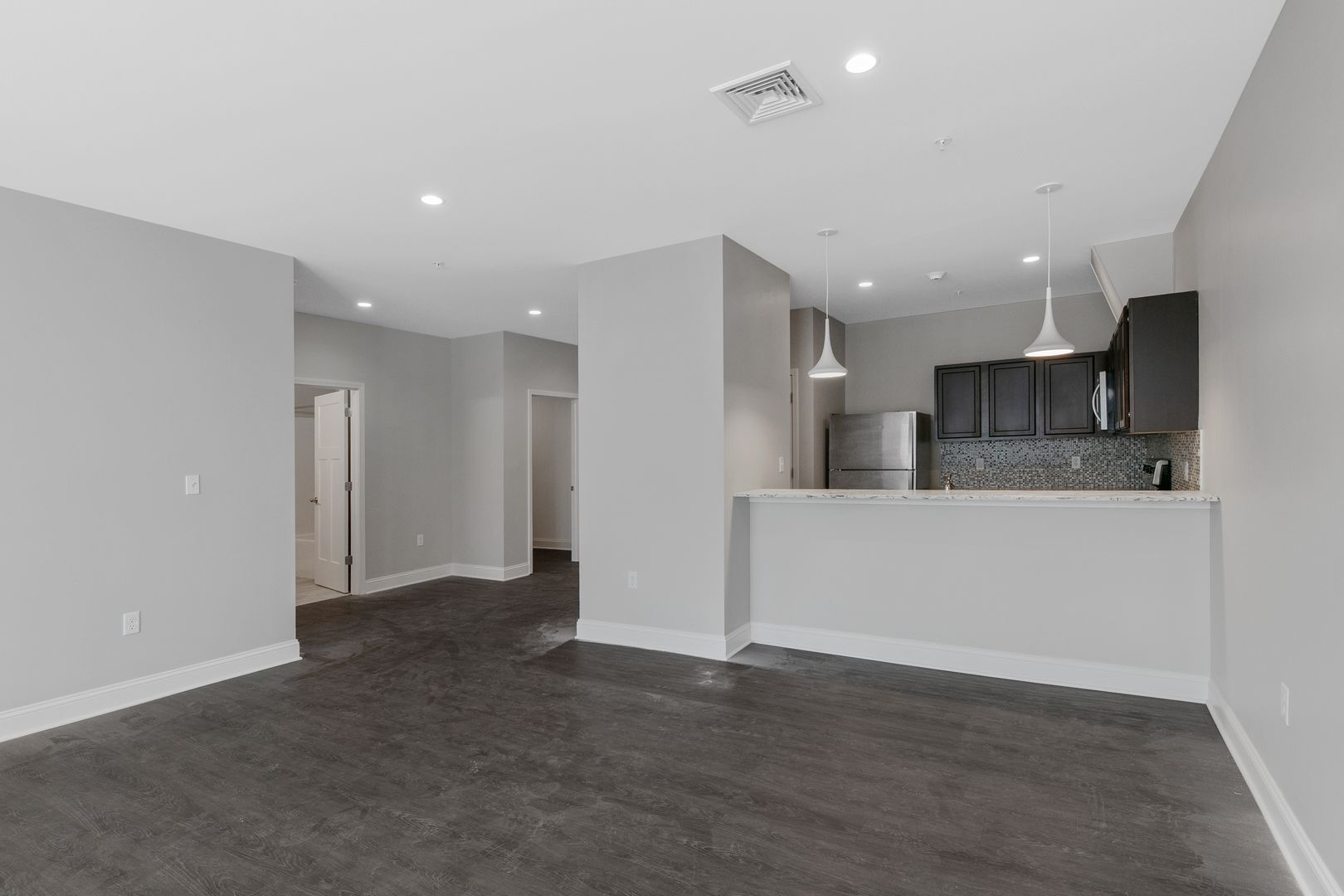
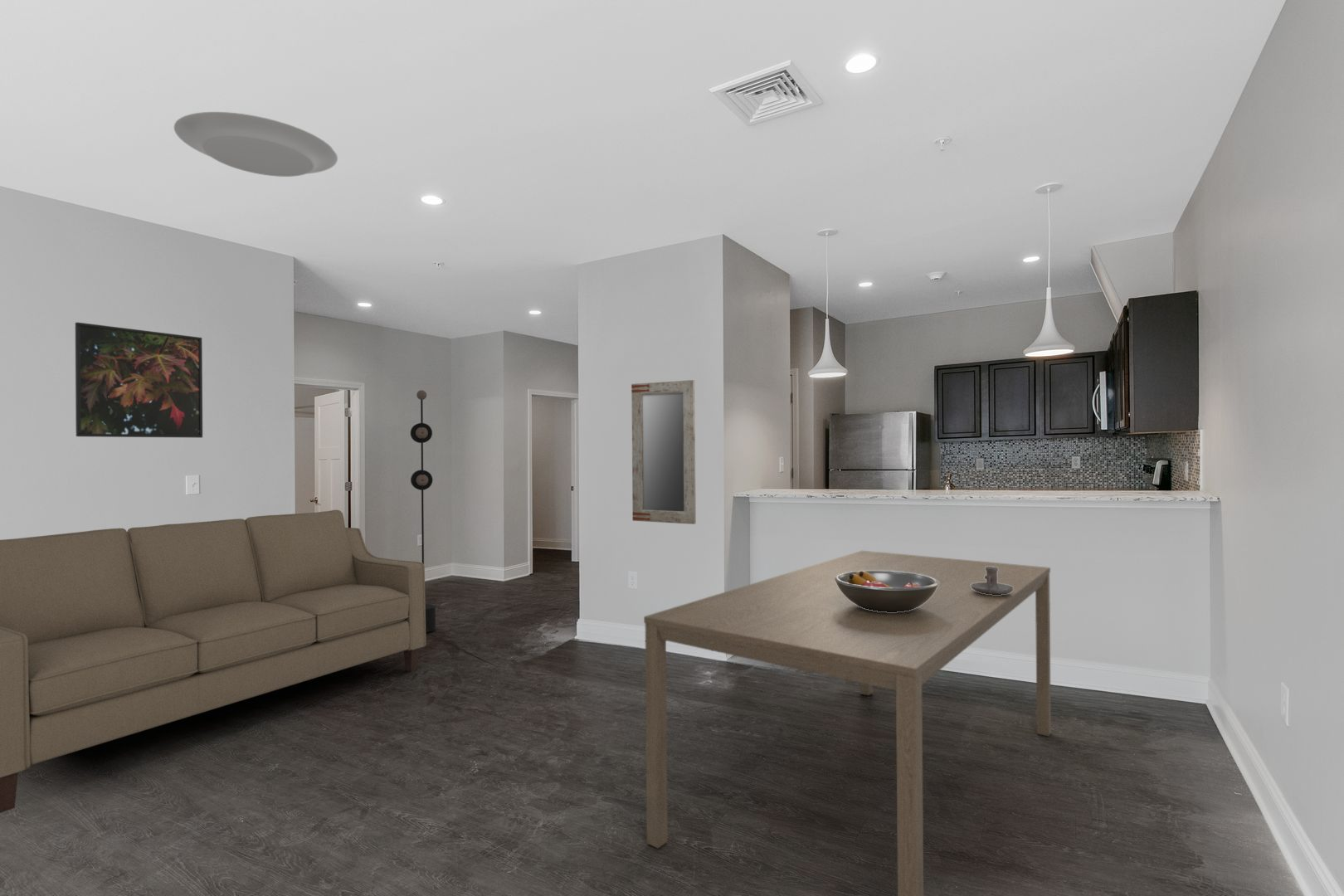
+ candle holder (991, 580)
+ ceiling light (260, 152)
+ floor lamp (423, 516)
+ dining table (879, 684)
+ sofa (215, 616)
+ fruit bowl (885, 588)
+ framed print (143, 383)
+ home mirror (662, 452)
